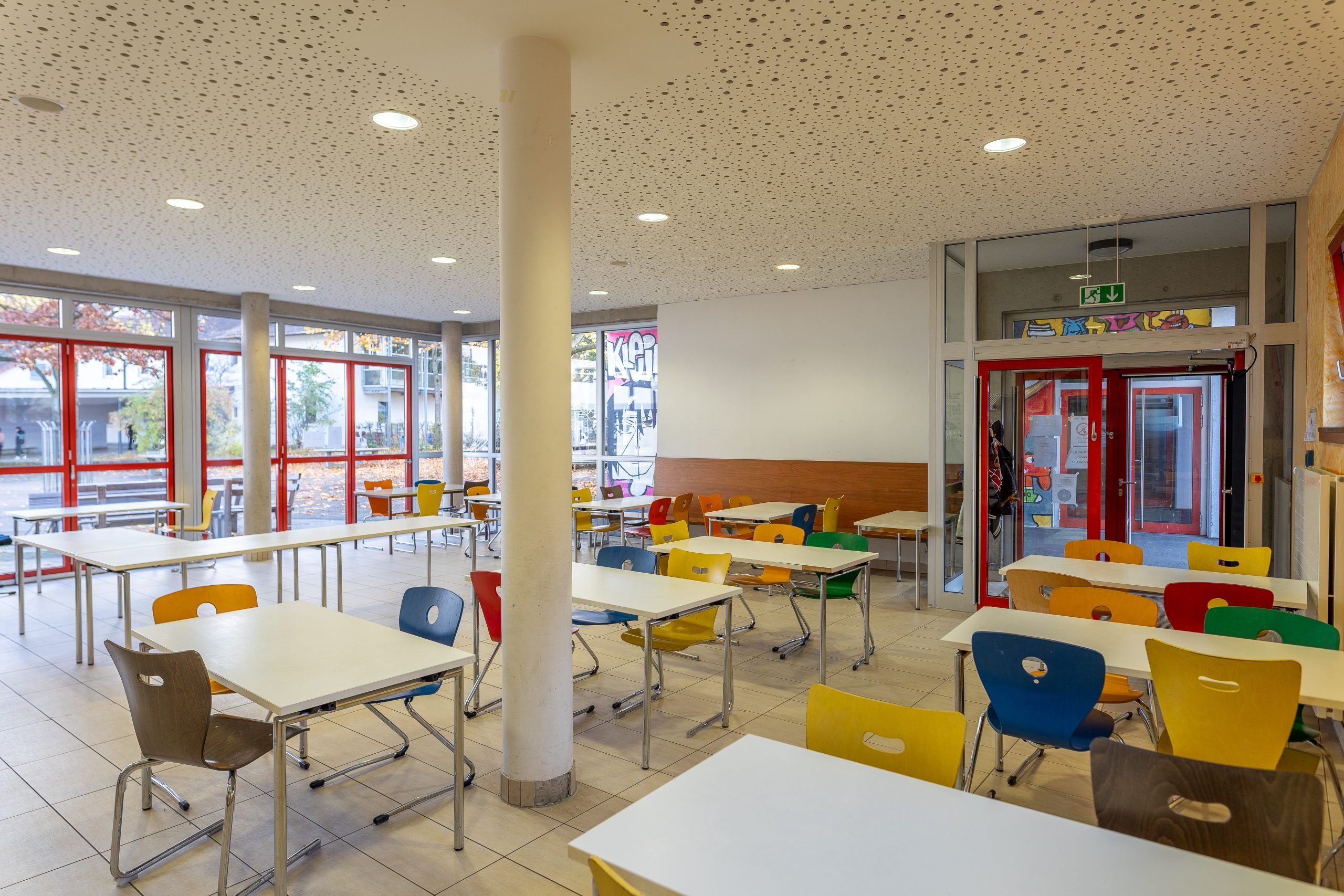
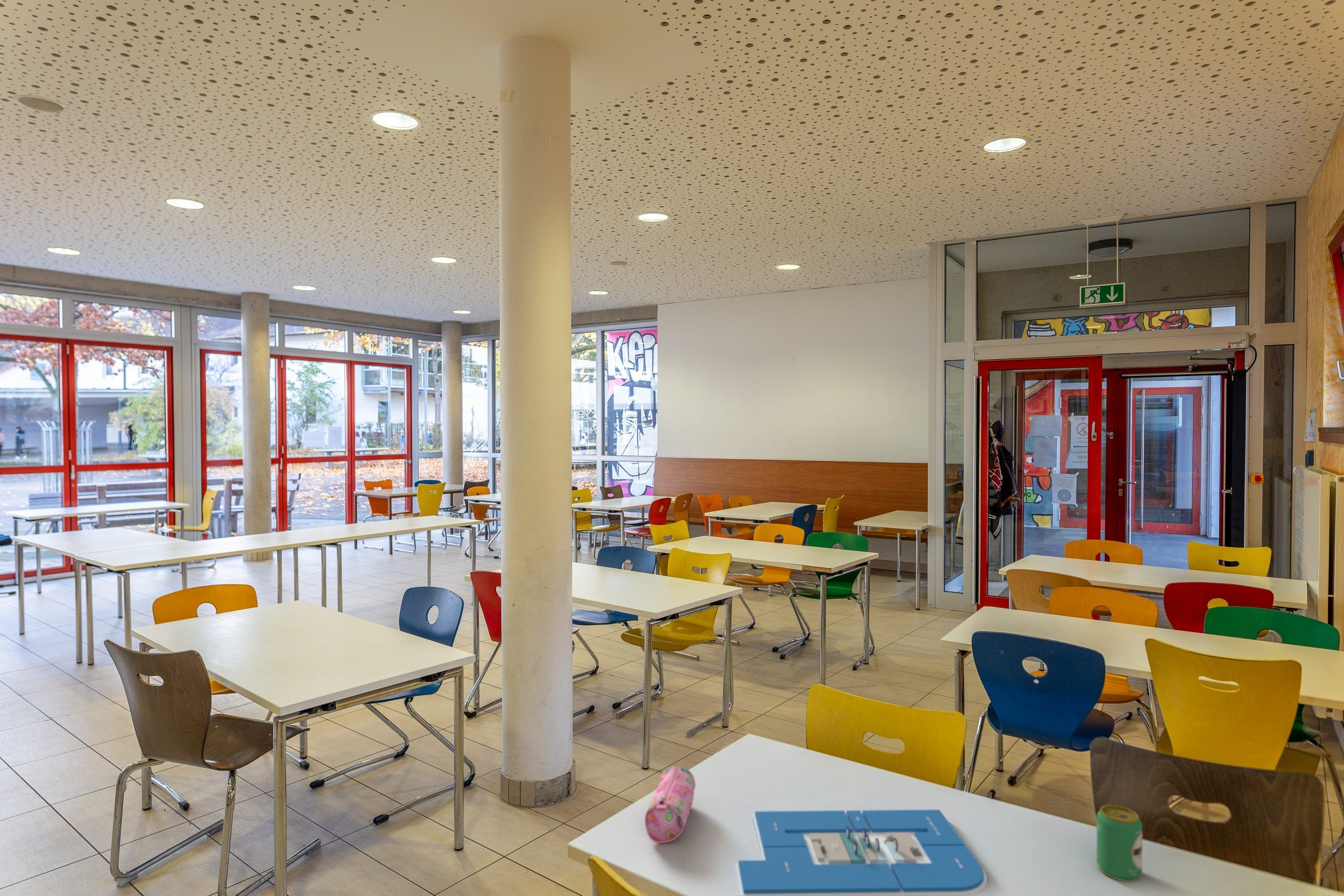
+ pencil case (671, 802)
+ beverage can (1119, 842)
+ board game (850, 843)
